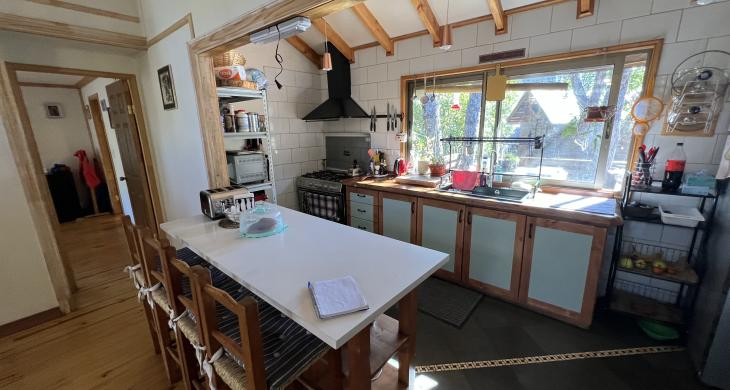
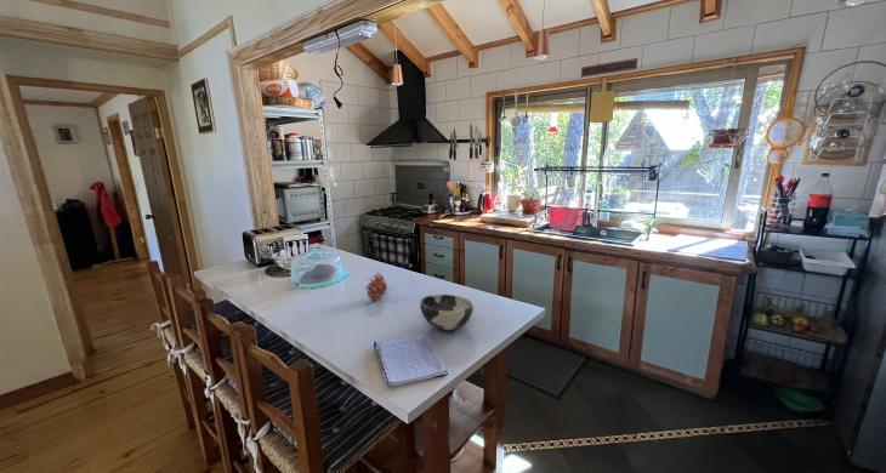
+ fruit (375, 285)
+ bowl (447, 313)
